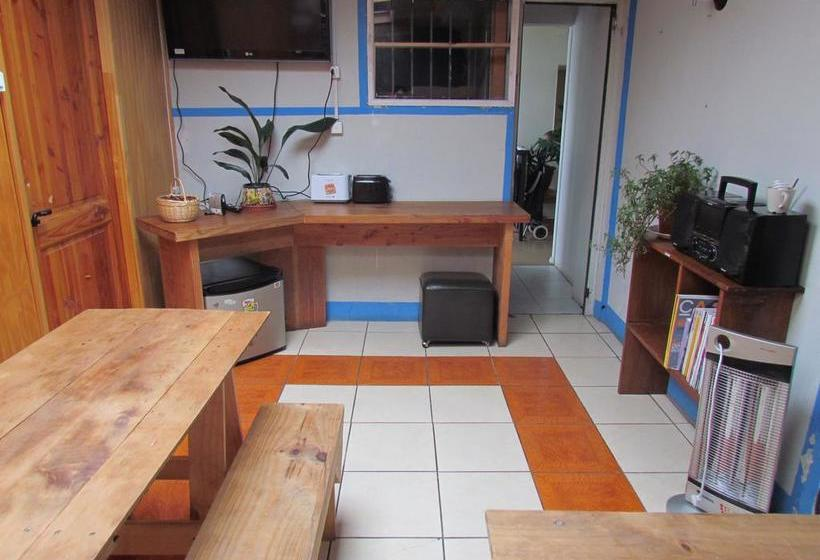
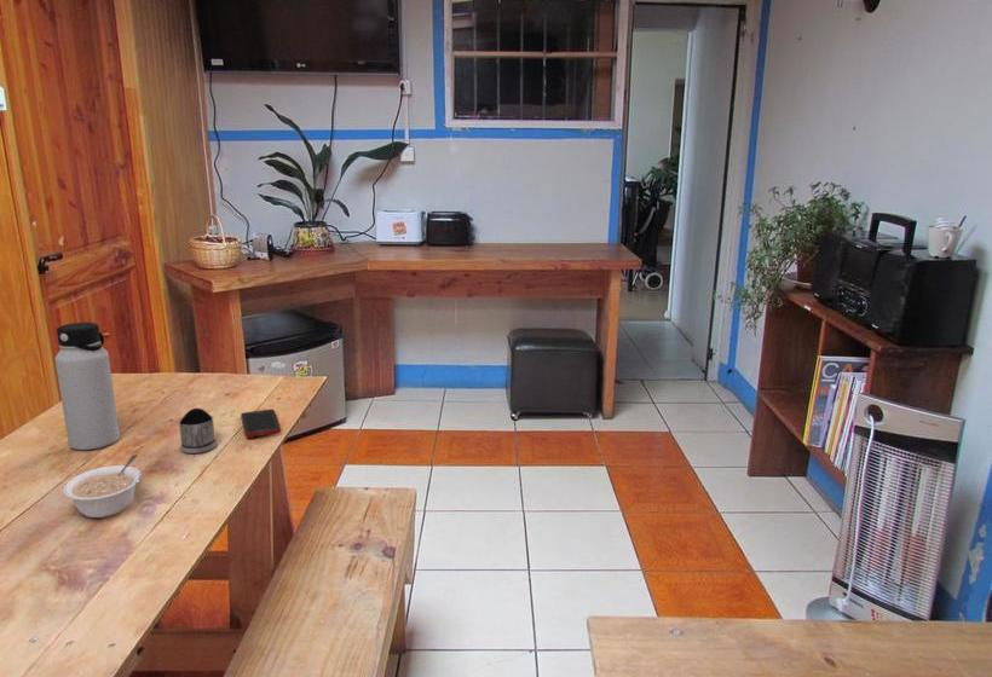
+ tea glass holder (196, 432)
+ water bottle (86, 384)
+ cell phone (260, 422)
+ legume (104, 490)
